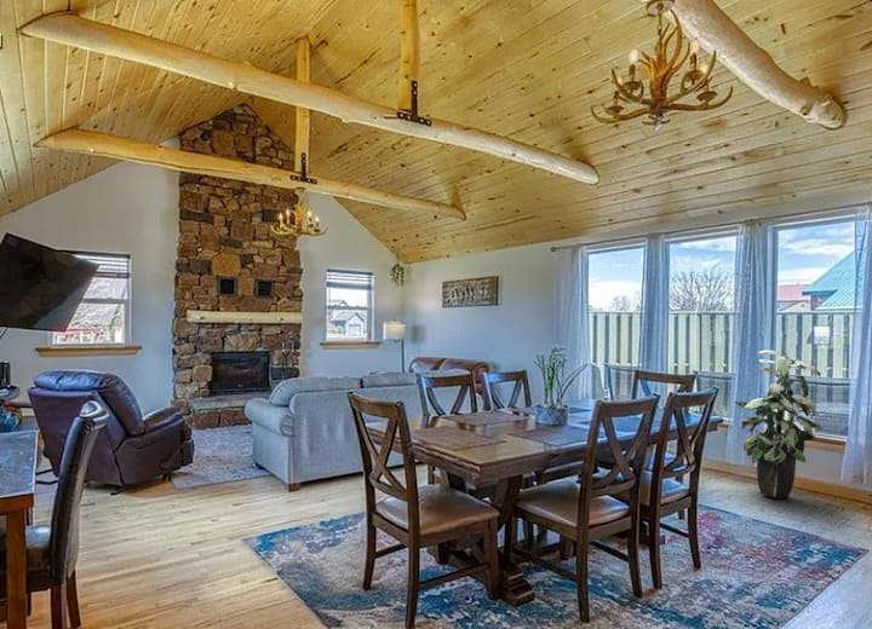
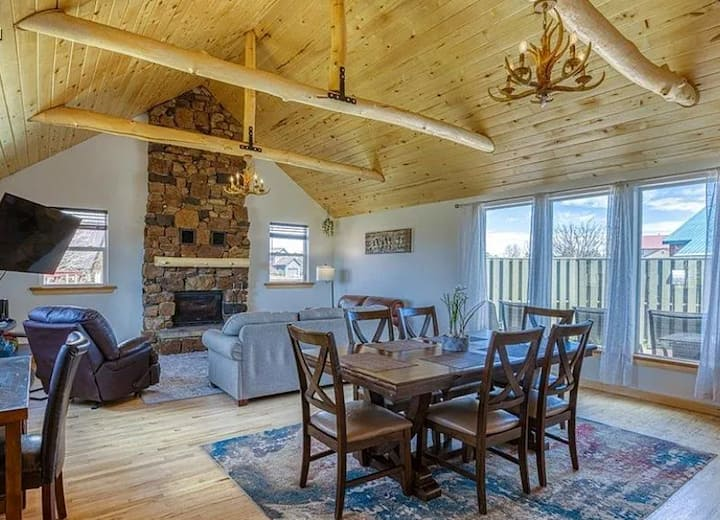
- indoor plant (775, 422)
